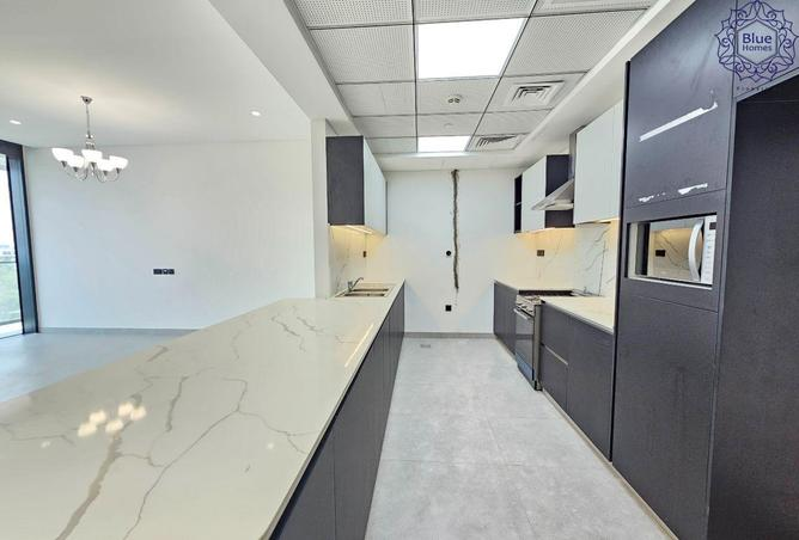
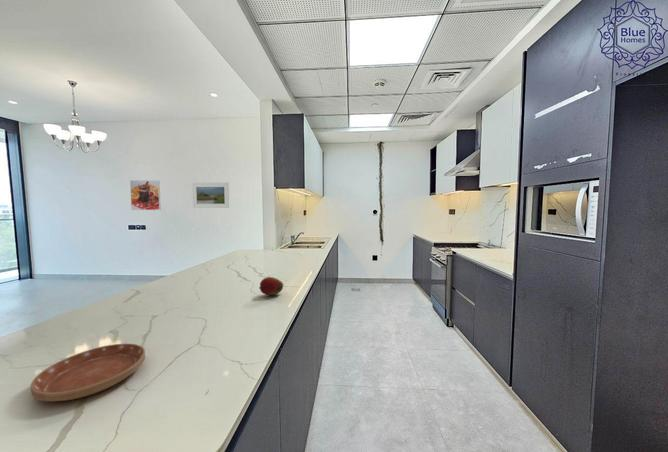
+ saucer (94, 370)
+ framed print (145, 195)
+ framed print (210, 195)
+ fruit (271, 286)
